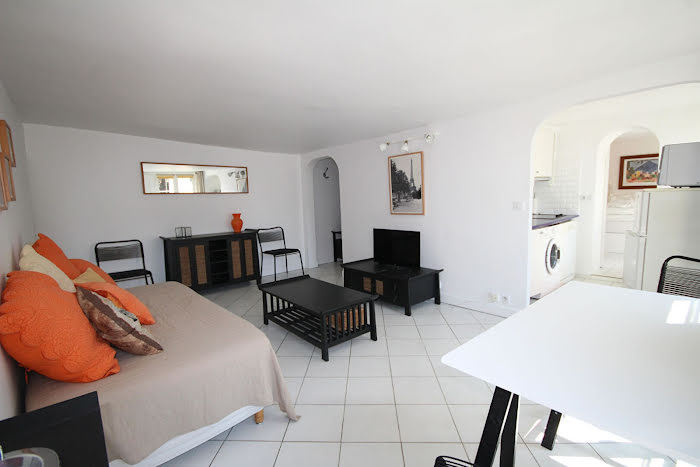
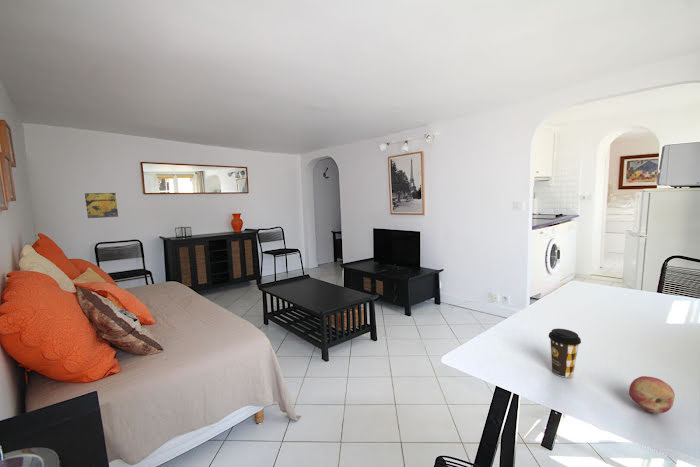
+ coffee cup (563, 353)
+ fruit (650, 394)
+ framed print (101, 205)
